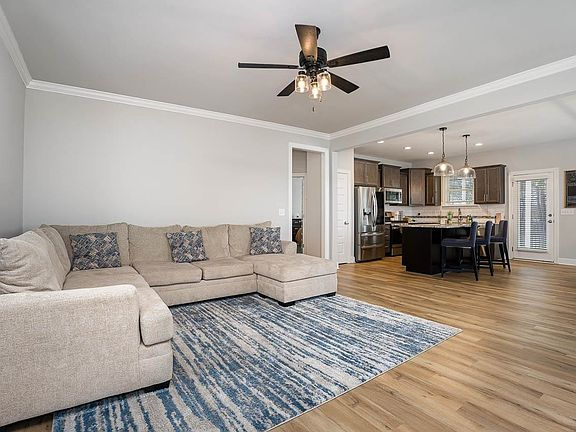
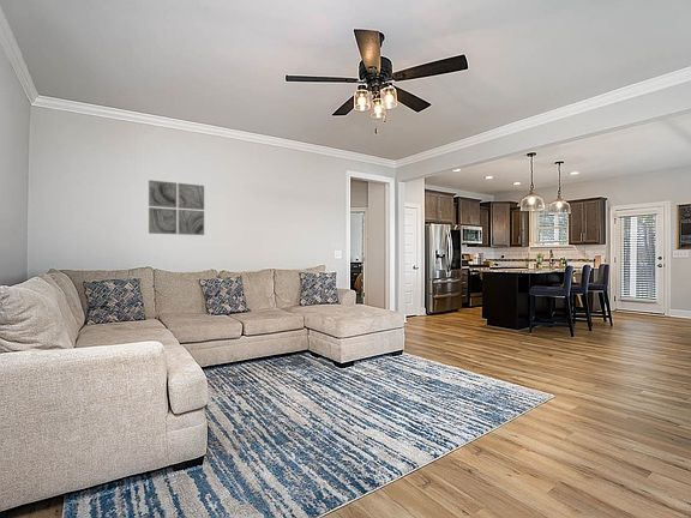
+ wall art (178, 207)
